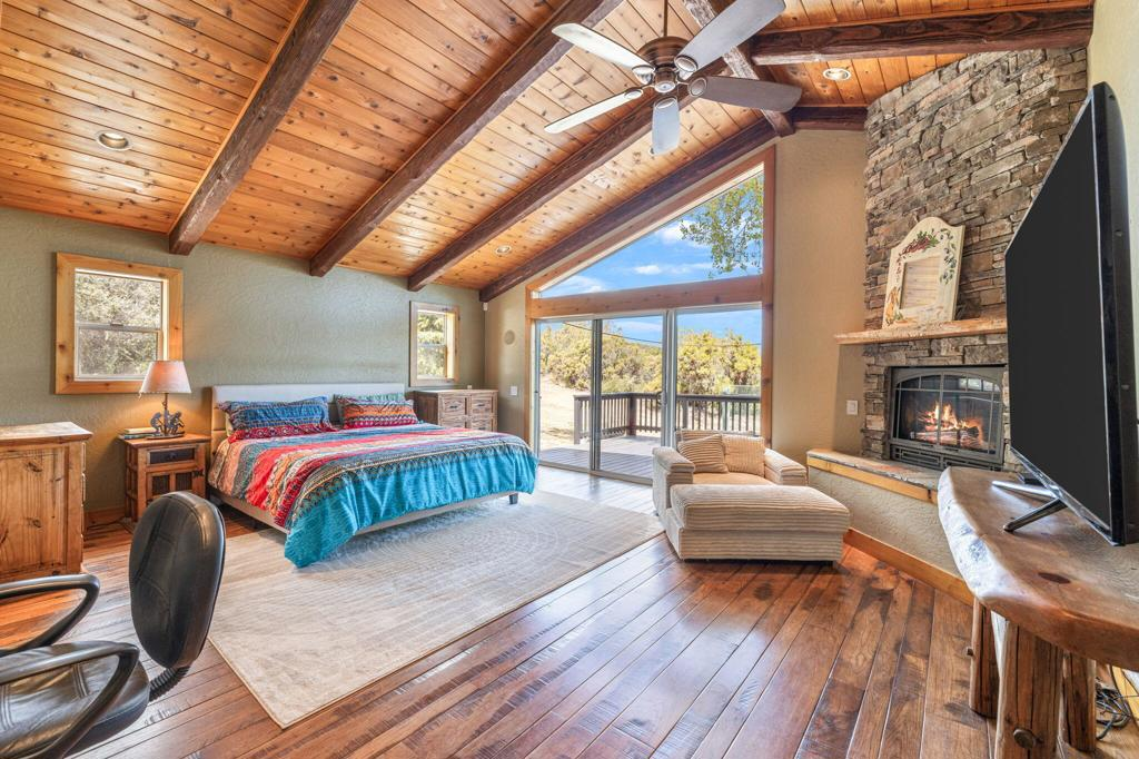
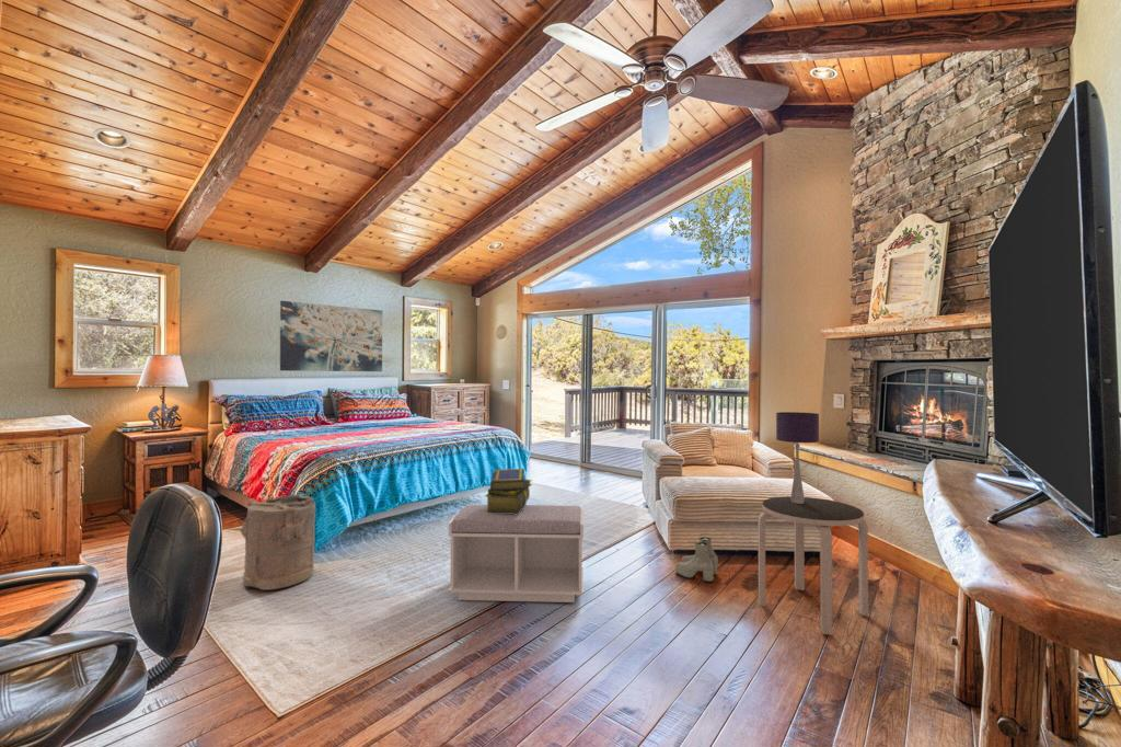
+ wall art (334, 338)
+ boots (696, 555)
+ table lamp (797, 457)
+ bench (519, 550)
+ side table (804, 558)
+ laundry hamper (279, 538)
+ stack of books (509, 490)
